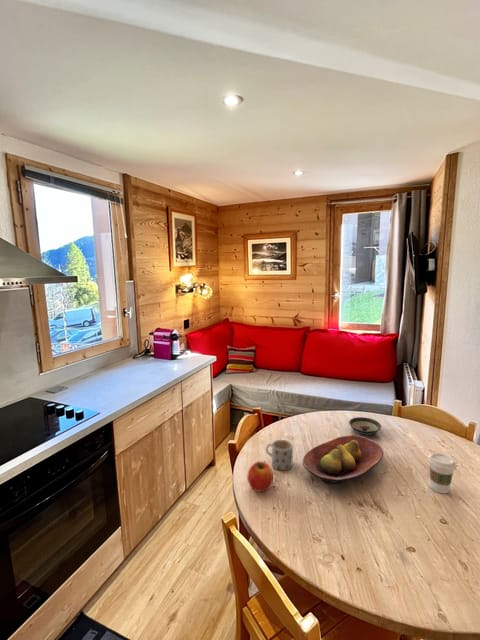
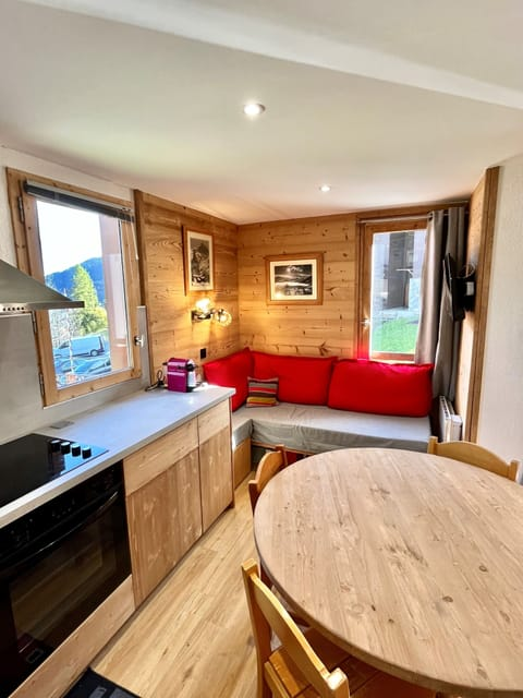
- coffee cup (440, 473)
- fruit bowl (344, 456)
- mug (278, 453)
- saucer (364, 427)
- apple (260, 475)
